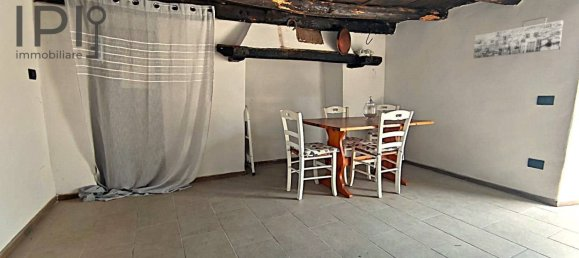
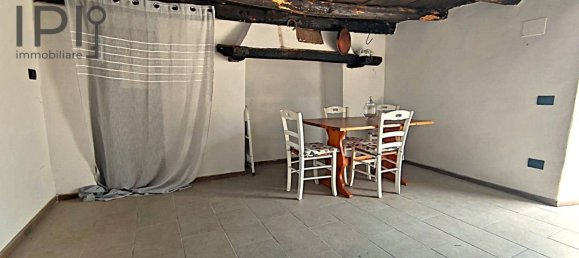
- wall art (512, 41)
